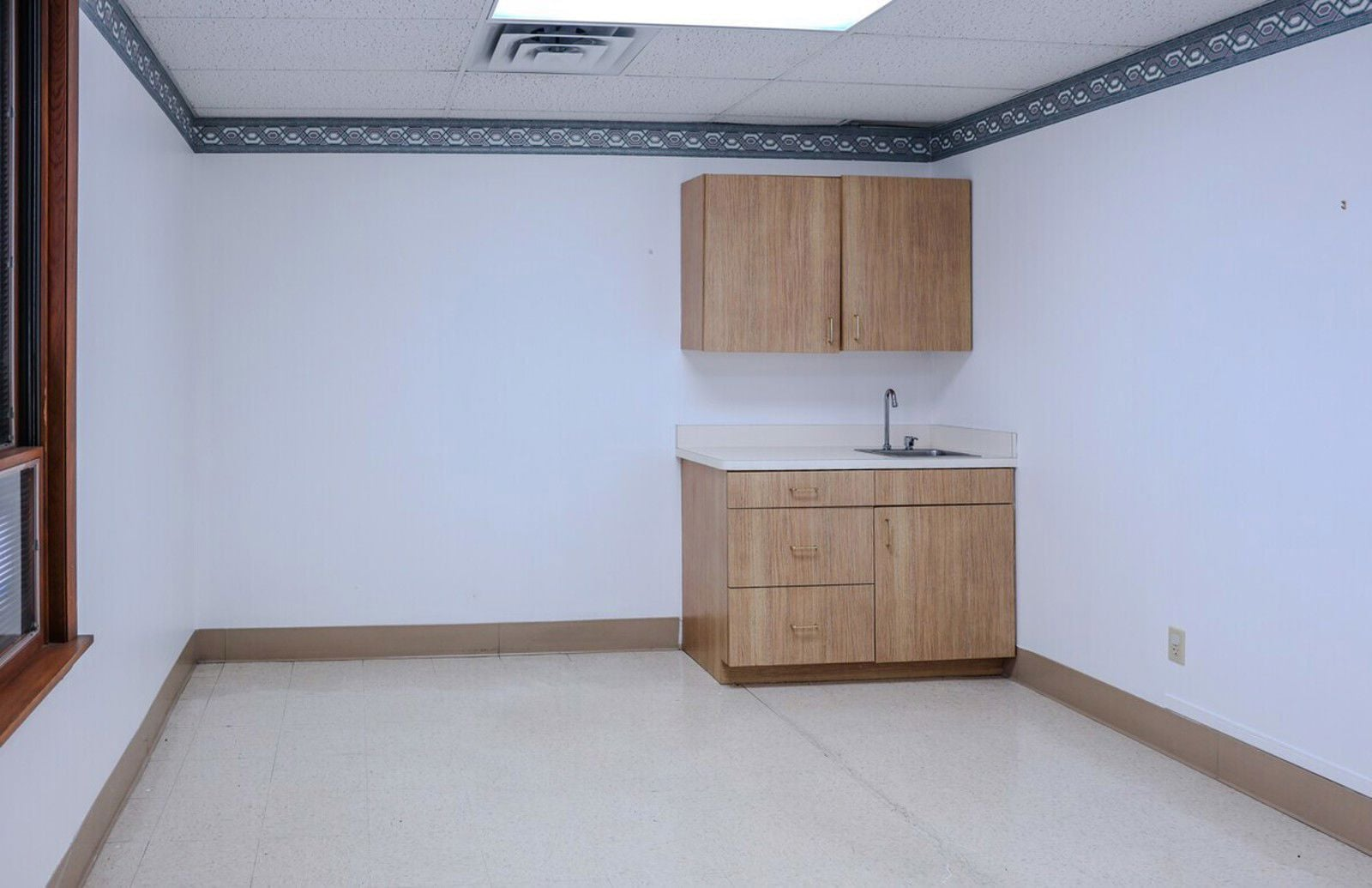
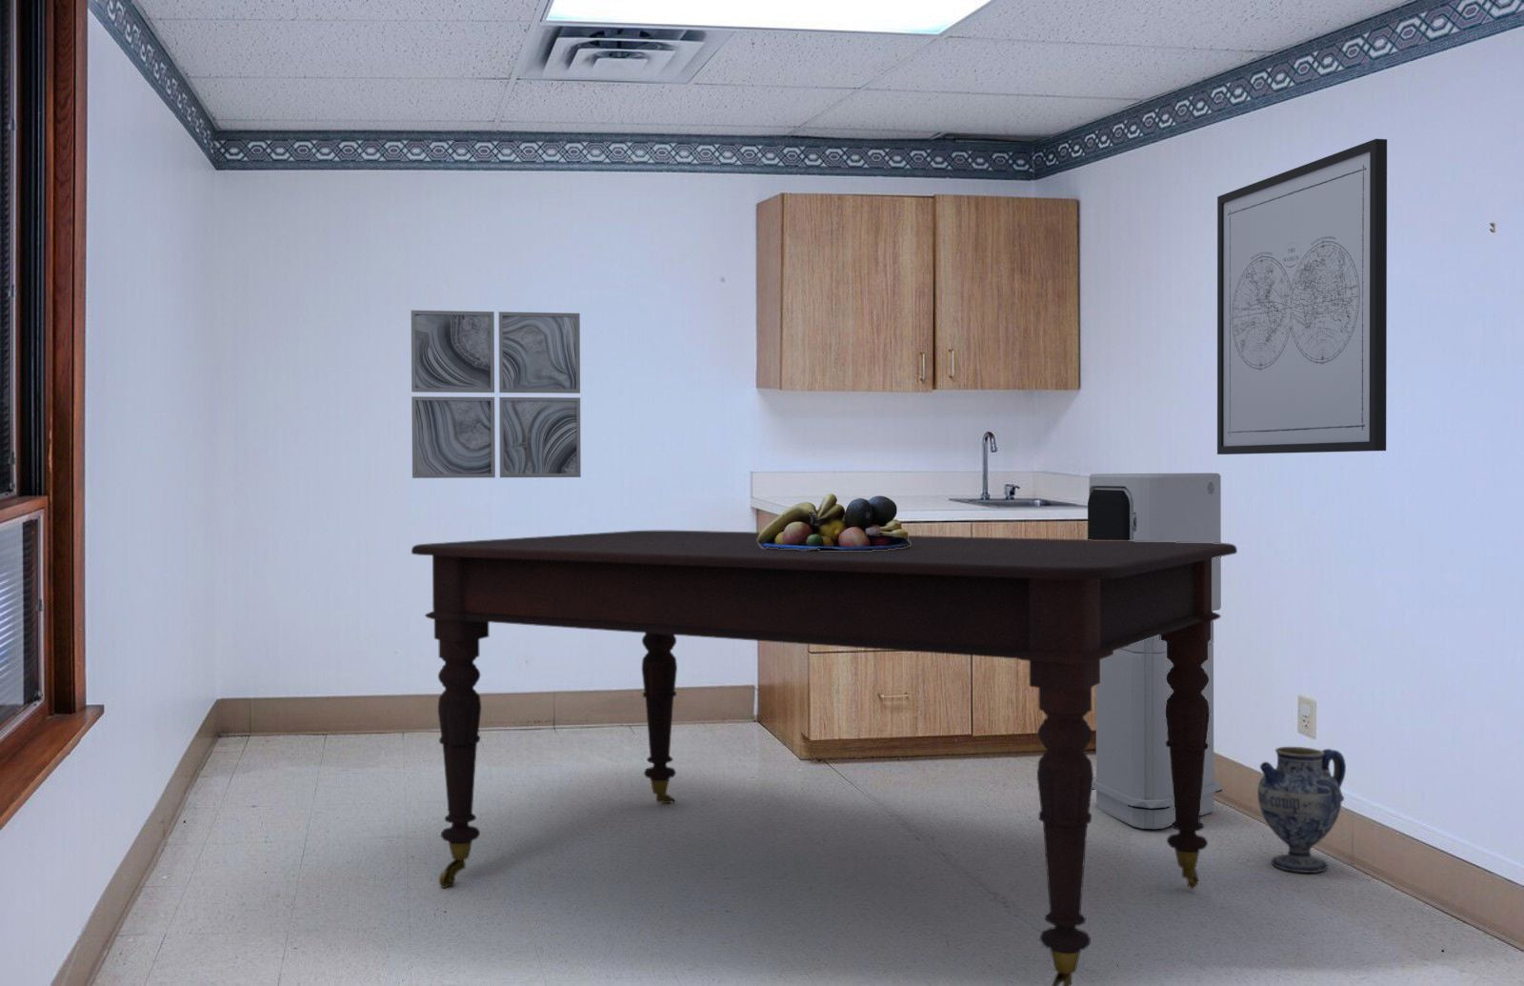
+ fruit bowl (835, 520)
+ wall art (499, 398)
+ dining table (825, 645)
+ wall art (1293, 312)
+ air purifier (1163, 644)
+ ceramic jug (1302, 807)
